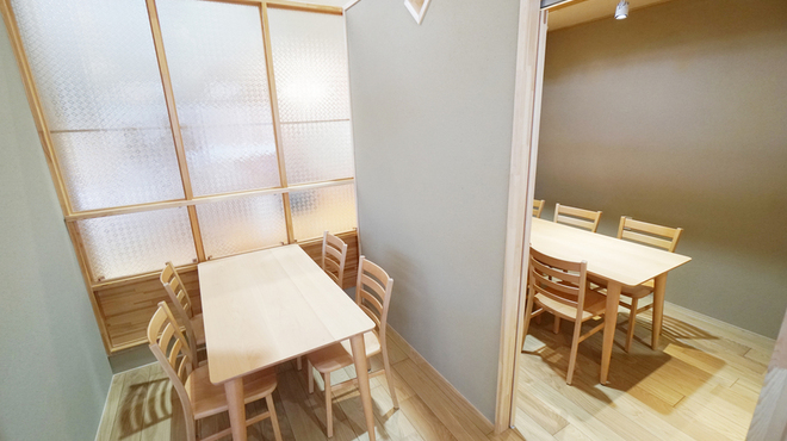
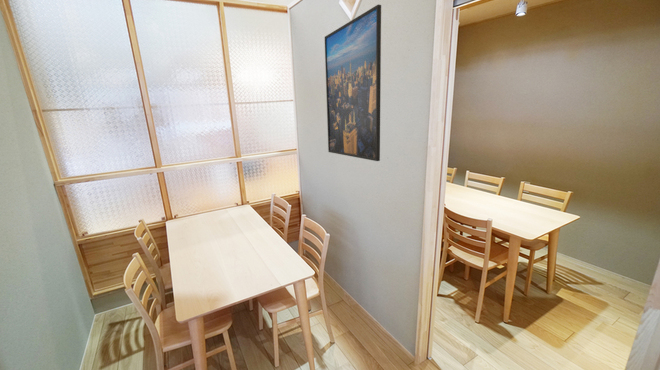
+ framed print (349, 93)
